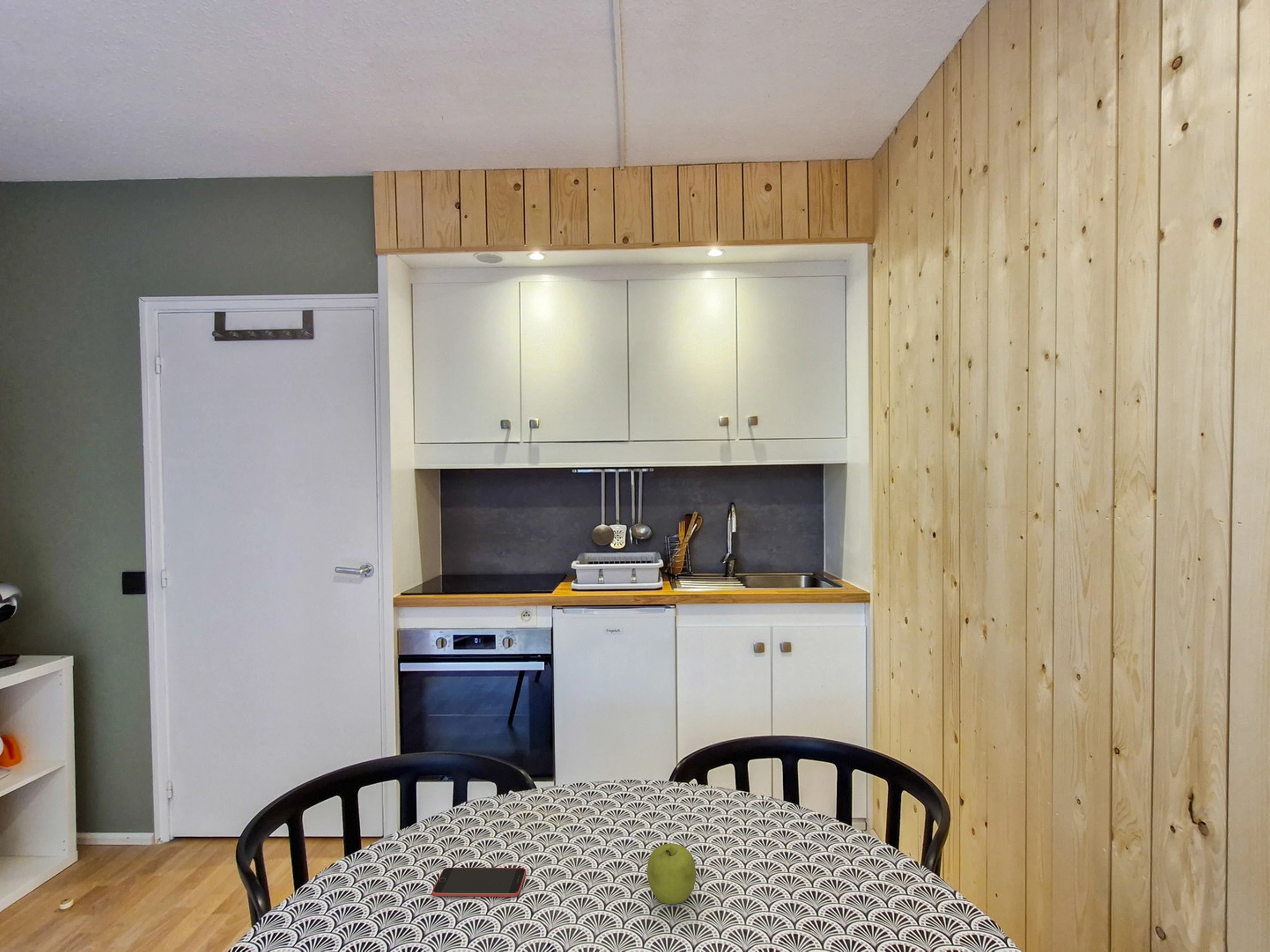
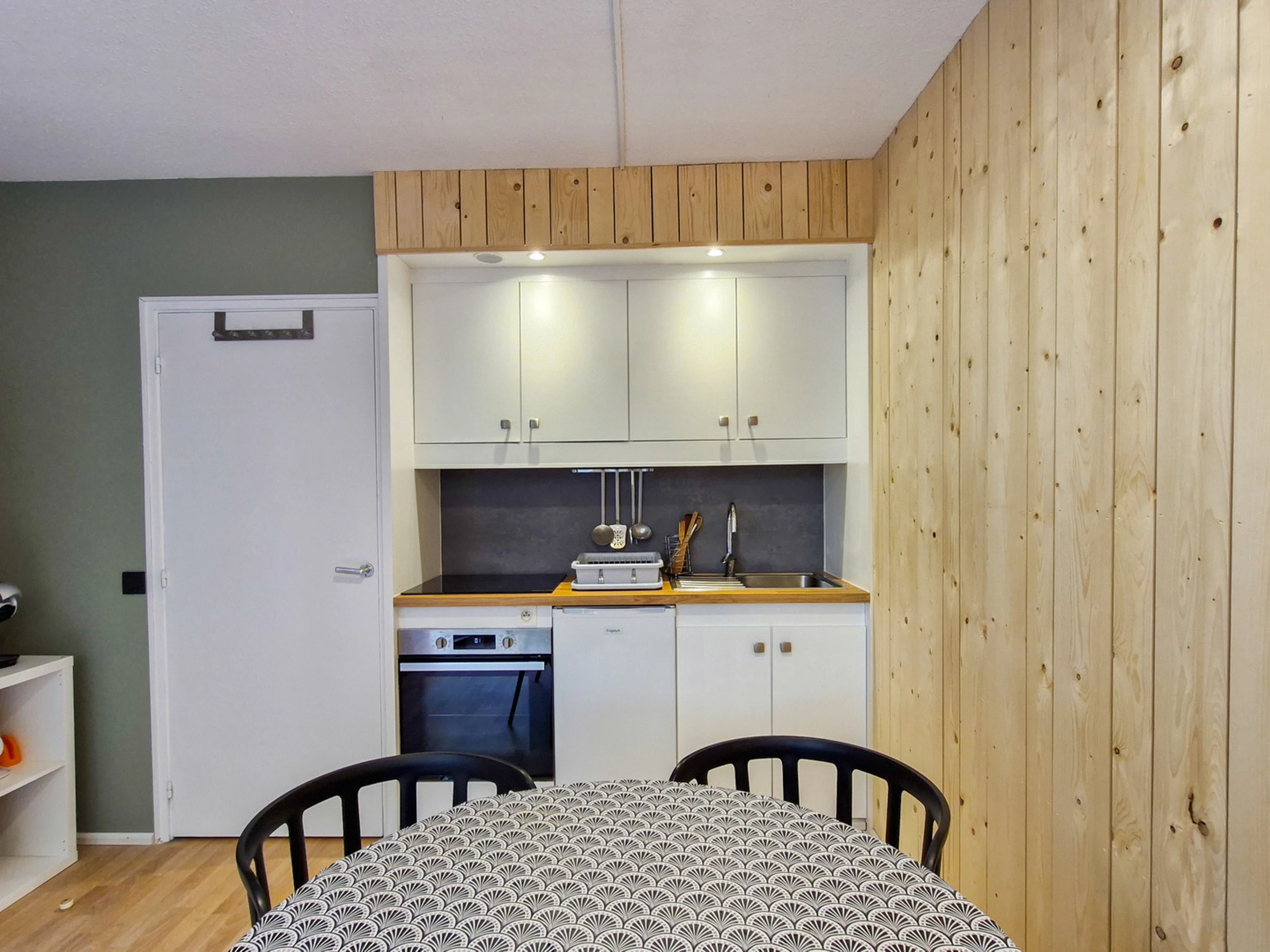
- smartphone (480, 882)
- fruit (672, 871)
